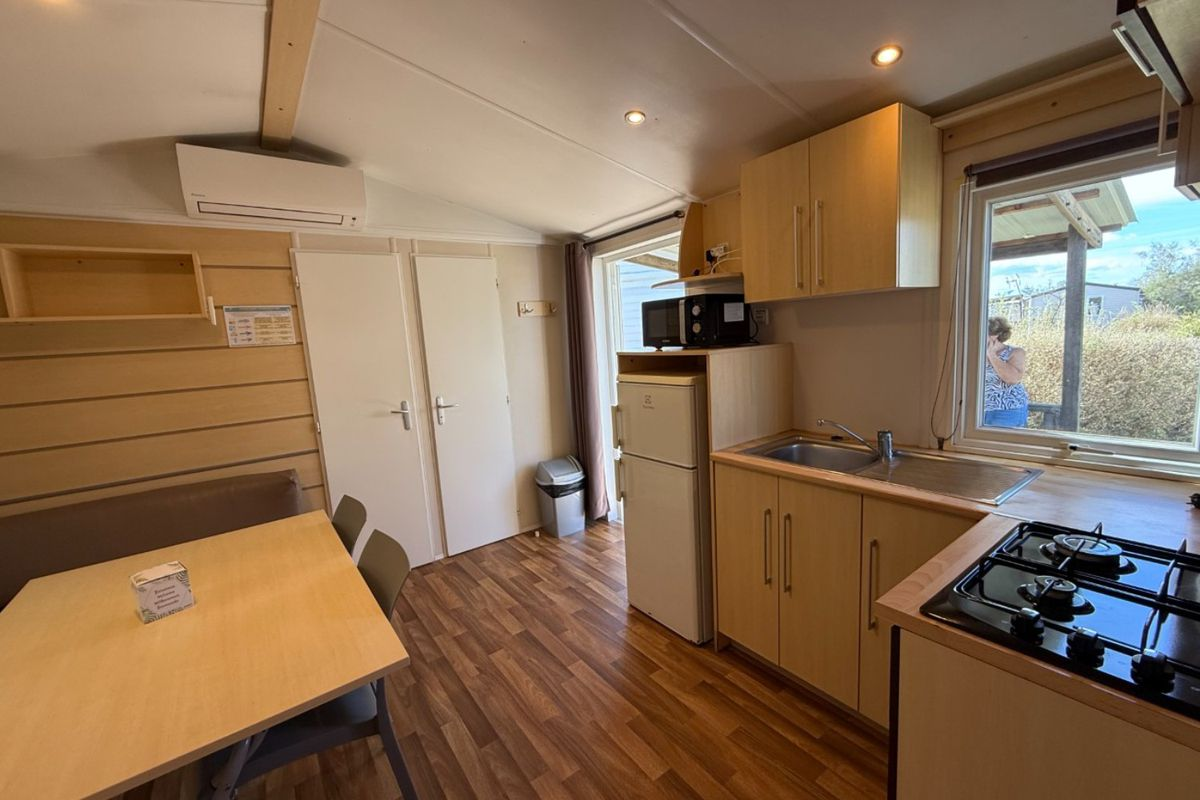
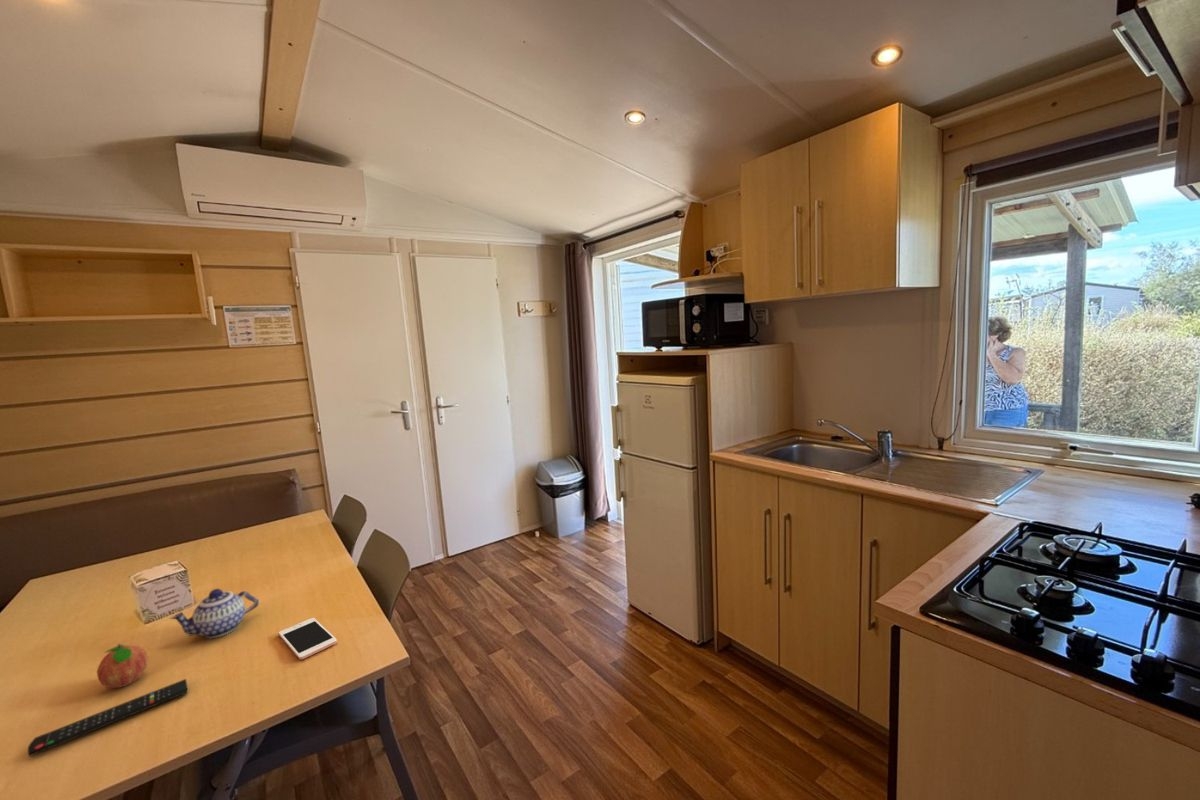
+ fruit (122, 663)
+ teapot (217, 610)
+ cell phone (307, 637)
+ remote control (113, 715)
